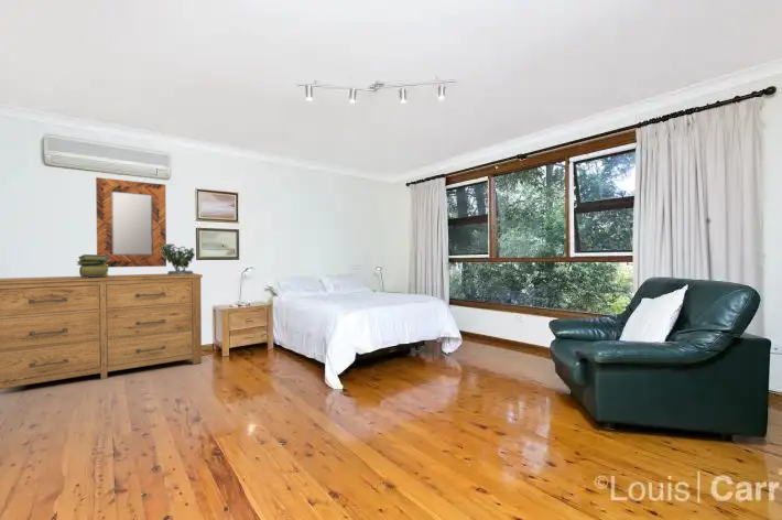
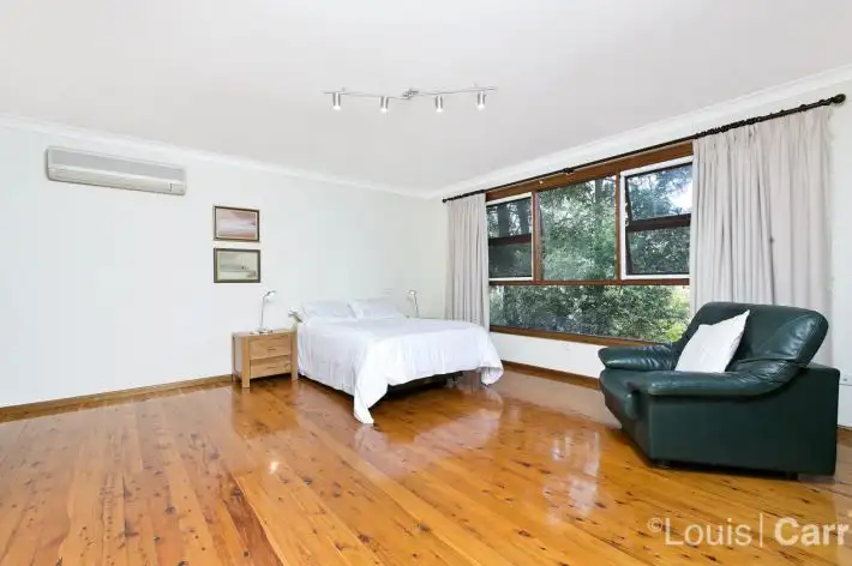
- home mirror (132, 224)
- stack of books (93, 266)
- dresser (102, 324)
- potted plant (177, 258)
